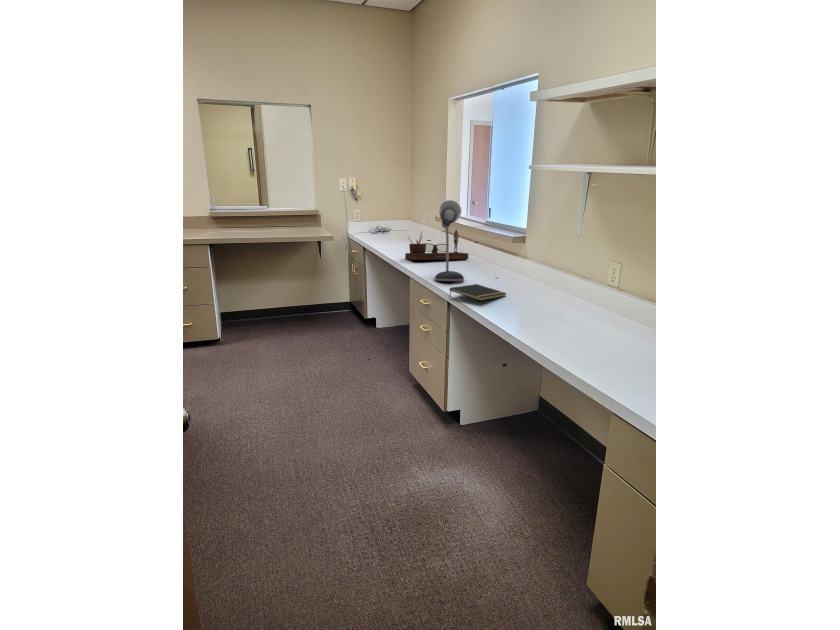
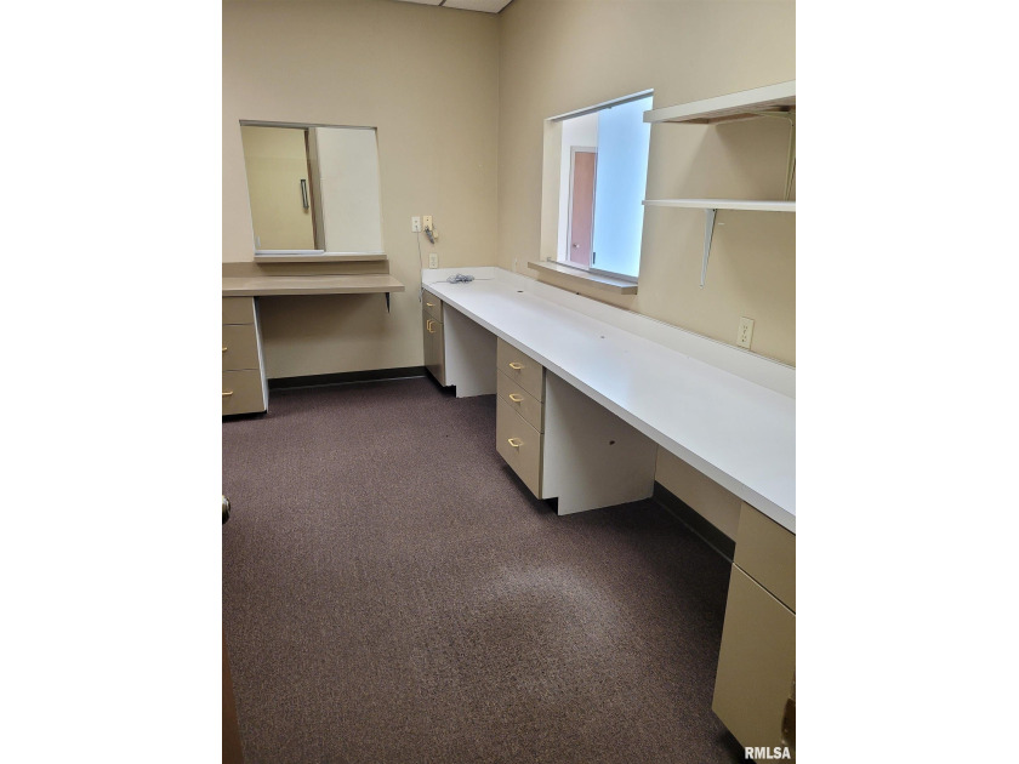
- desk lamp (448, 240)
- desk organizer (434, 245)
- notepad (478, 291)
